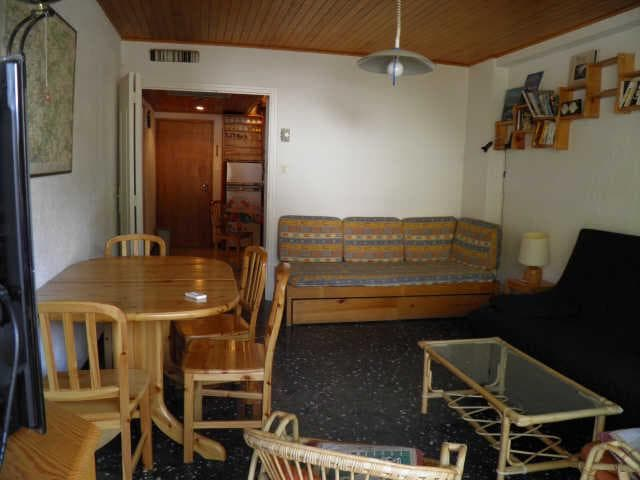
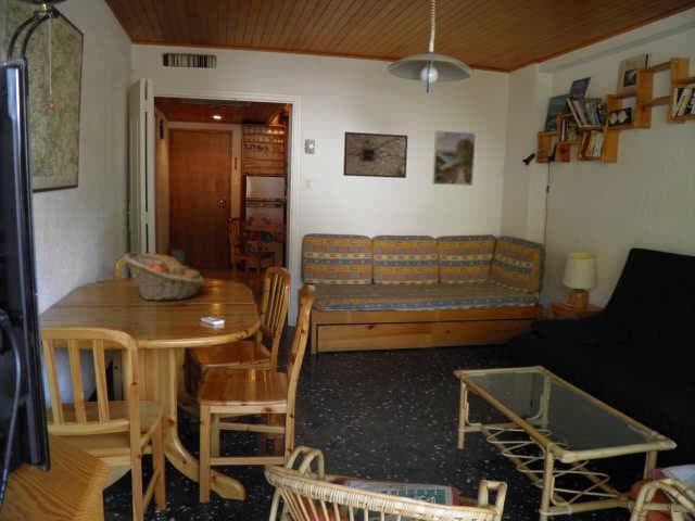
+ fruit basket (164, 275)
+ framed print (454, 158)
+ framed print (376, 155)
